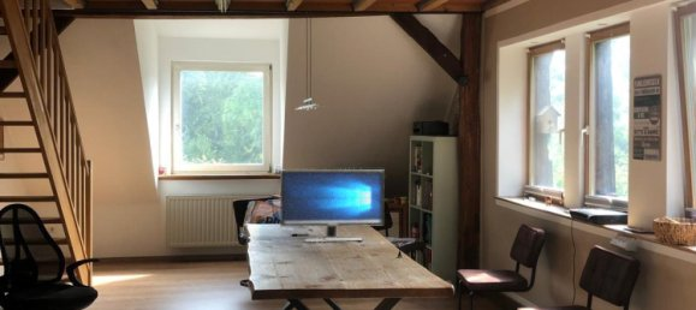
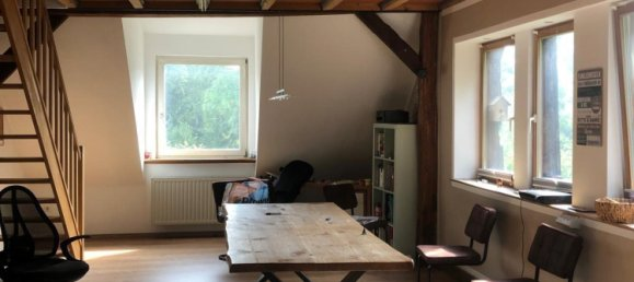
- computer monitor (332, 204)
